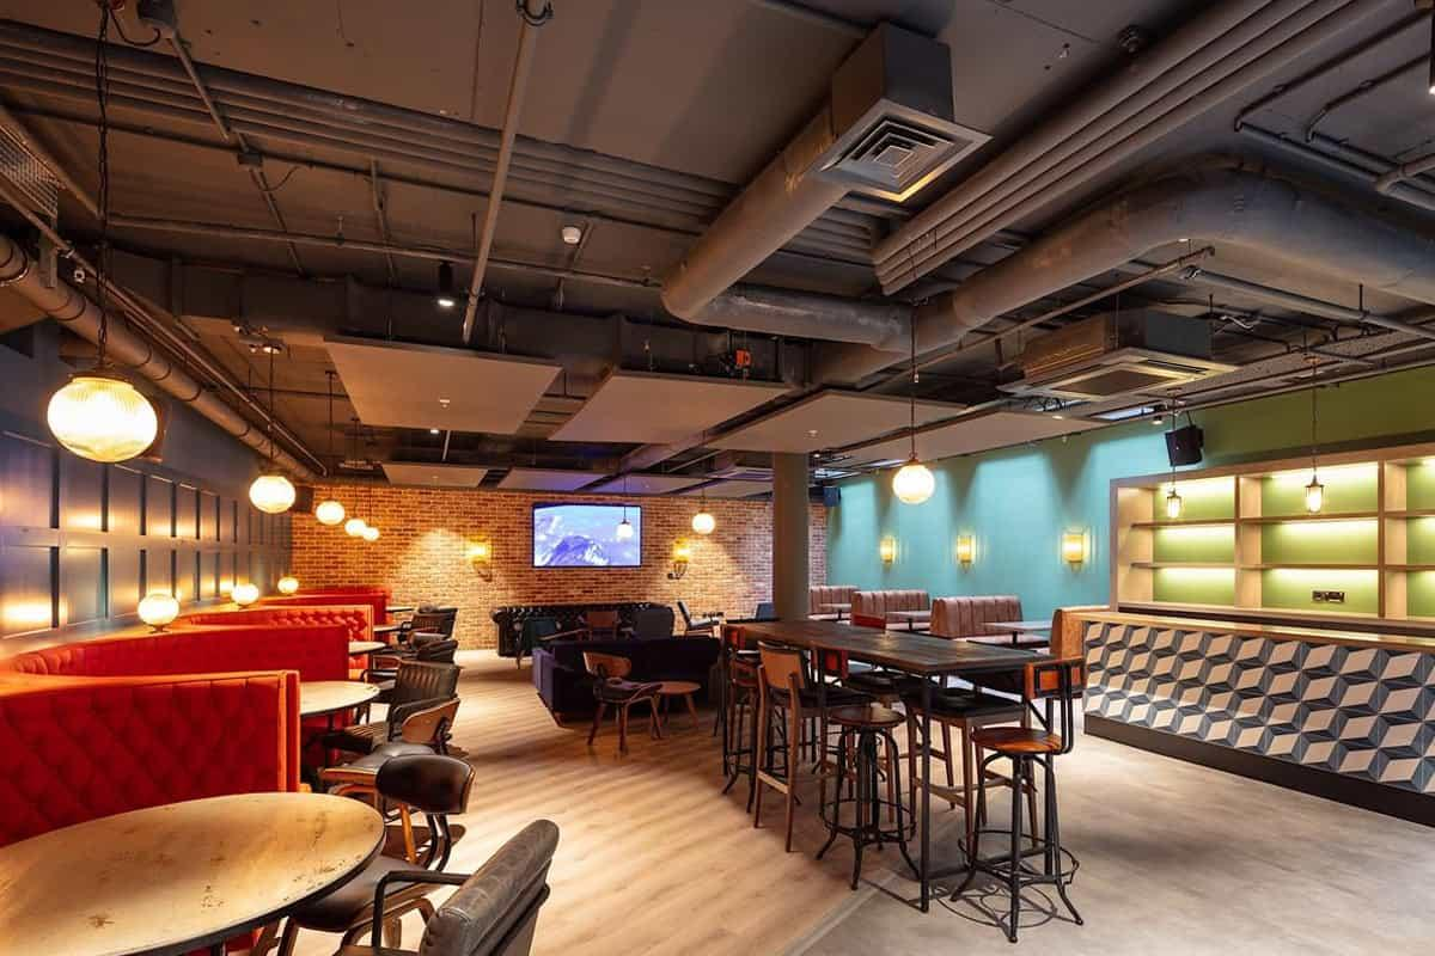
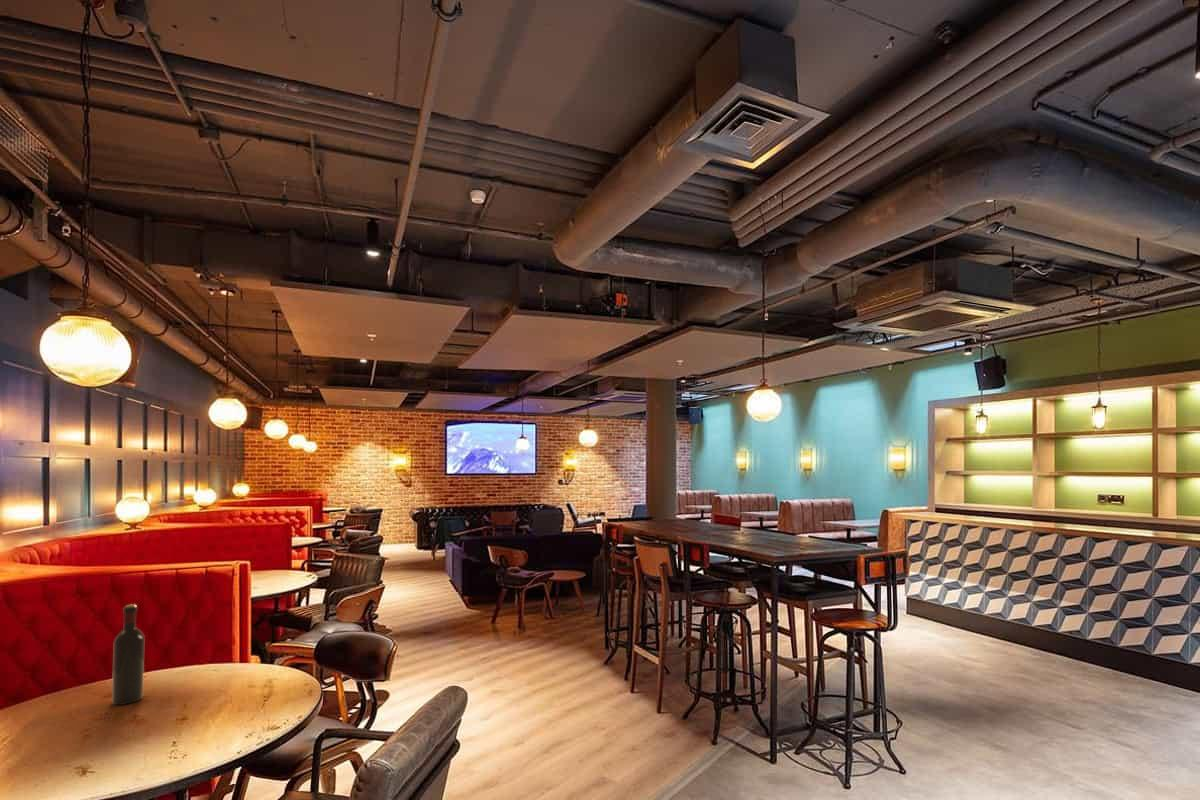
+ wine bottle (128, 652)
